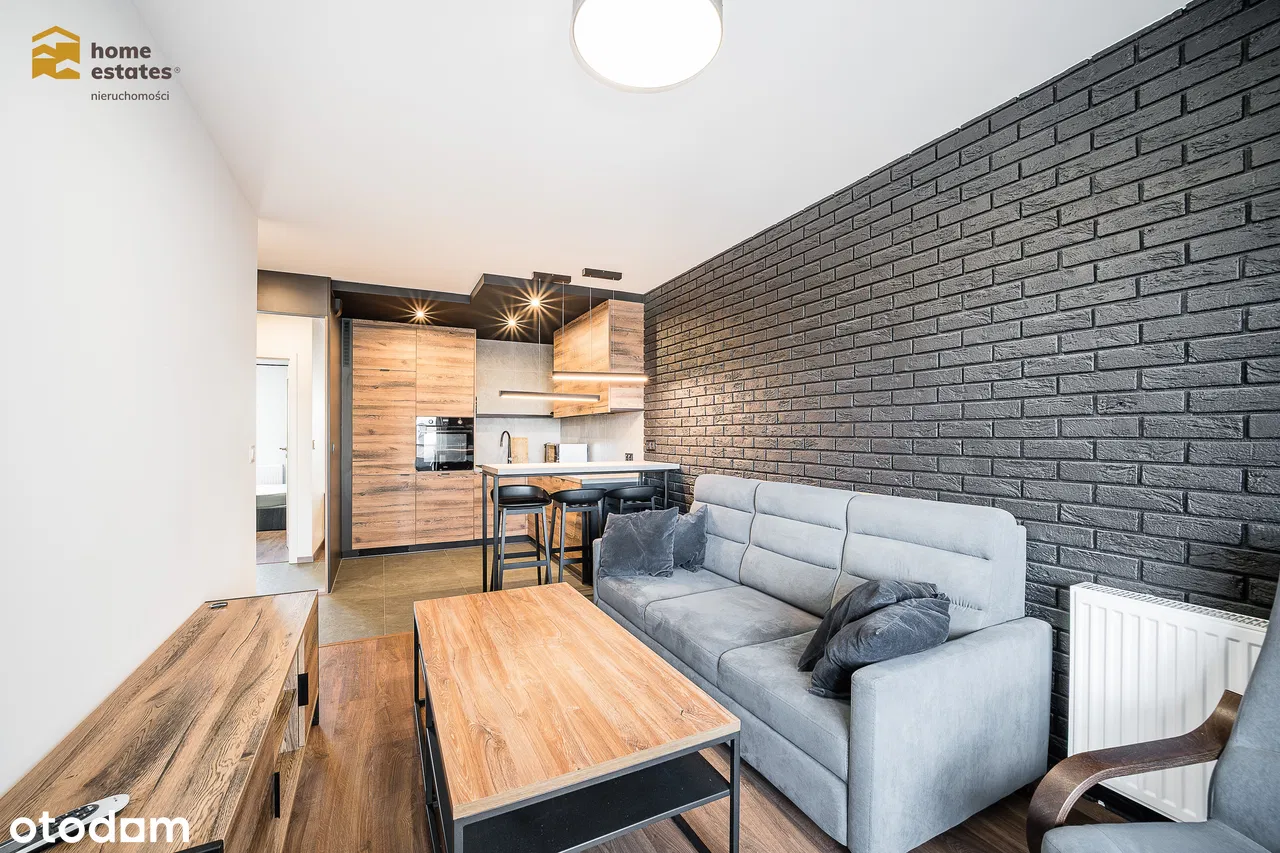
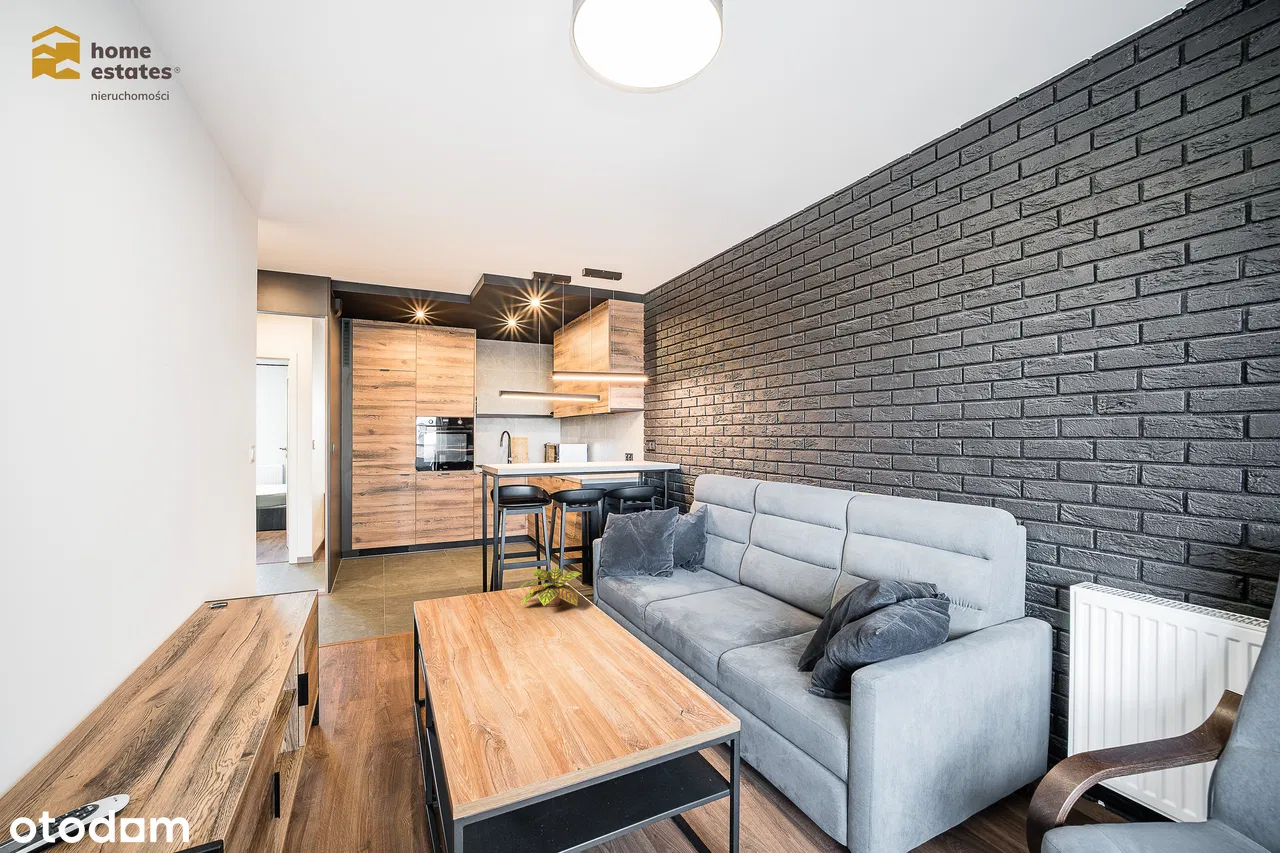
+ plant (548, 586)
